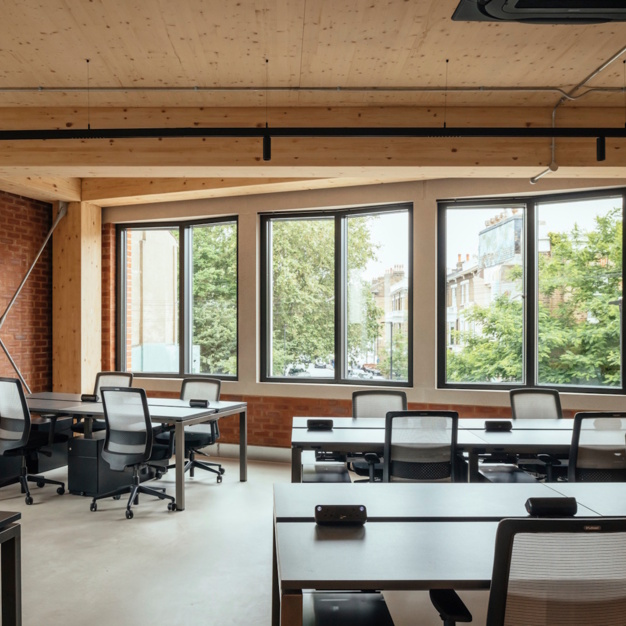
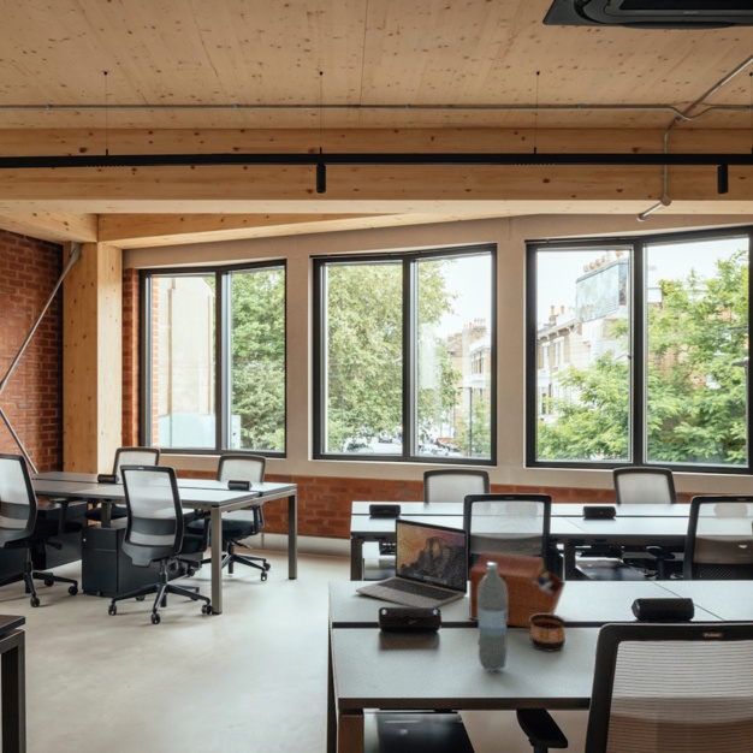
+ sewing box (517, 588)
+ water bottle (492, 616)
+ laptop (410, 561)
+ cup (547, 632)
